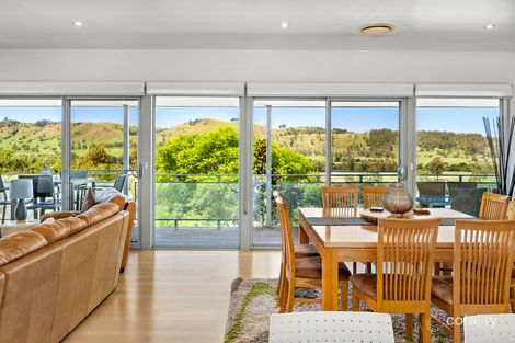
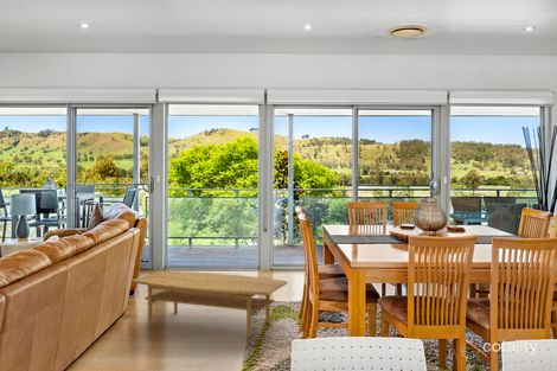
+ coffee table (209, 302)
